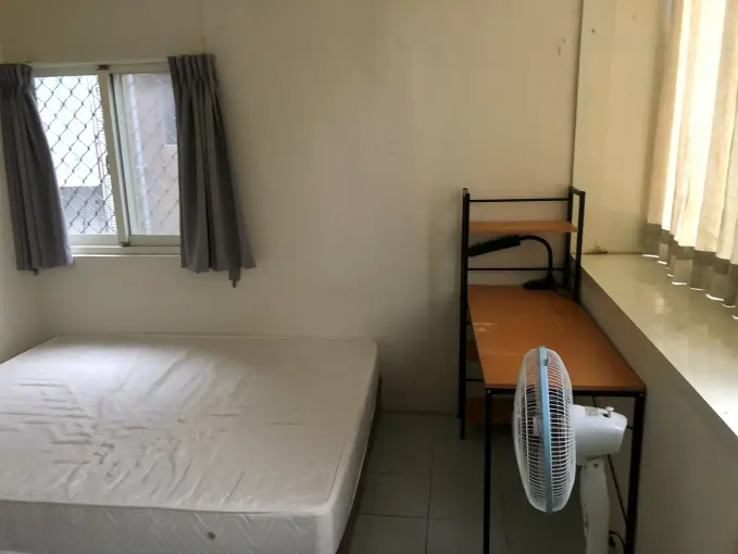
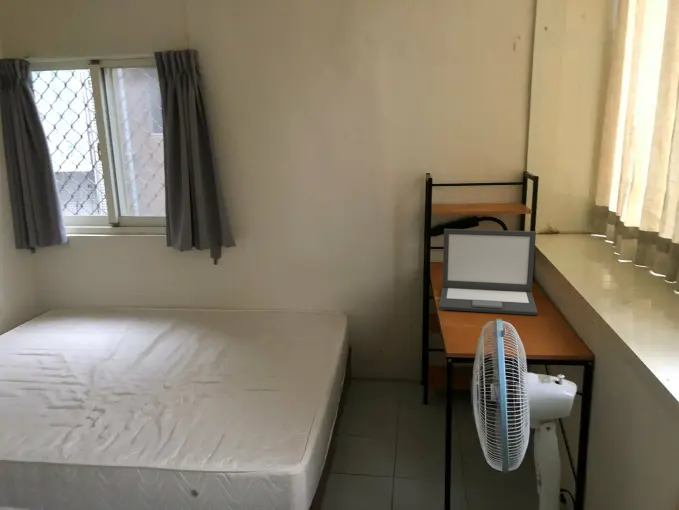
+ laptop (488, 269)
